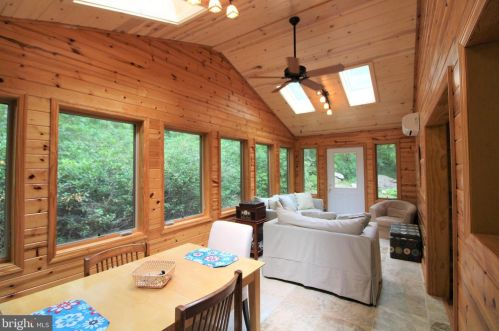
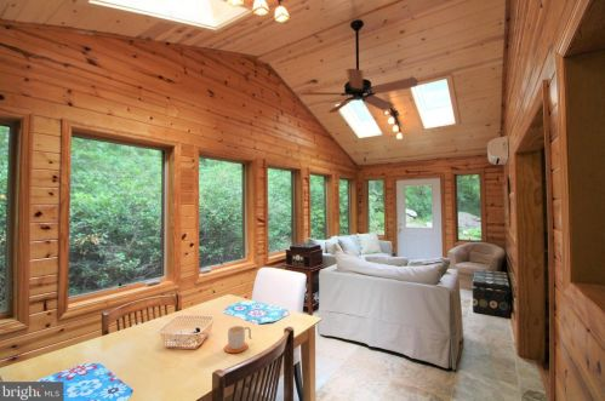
+ mug (236, 338)
